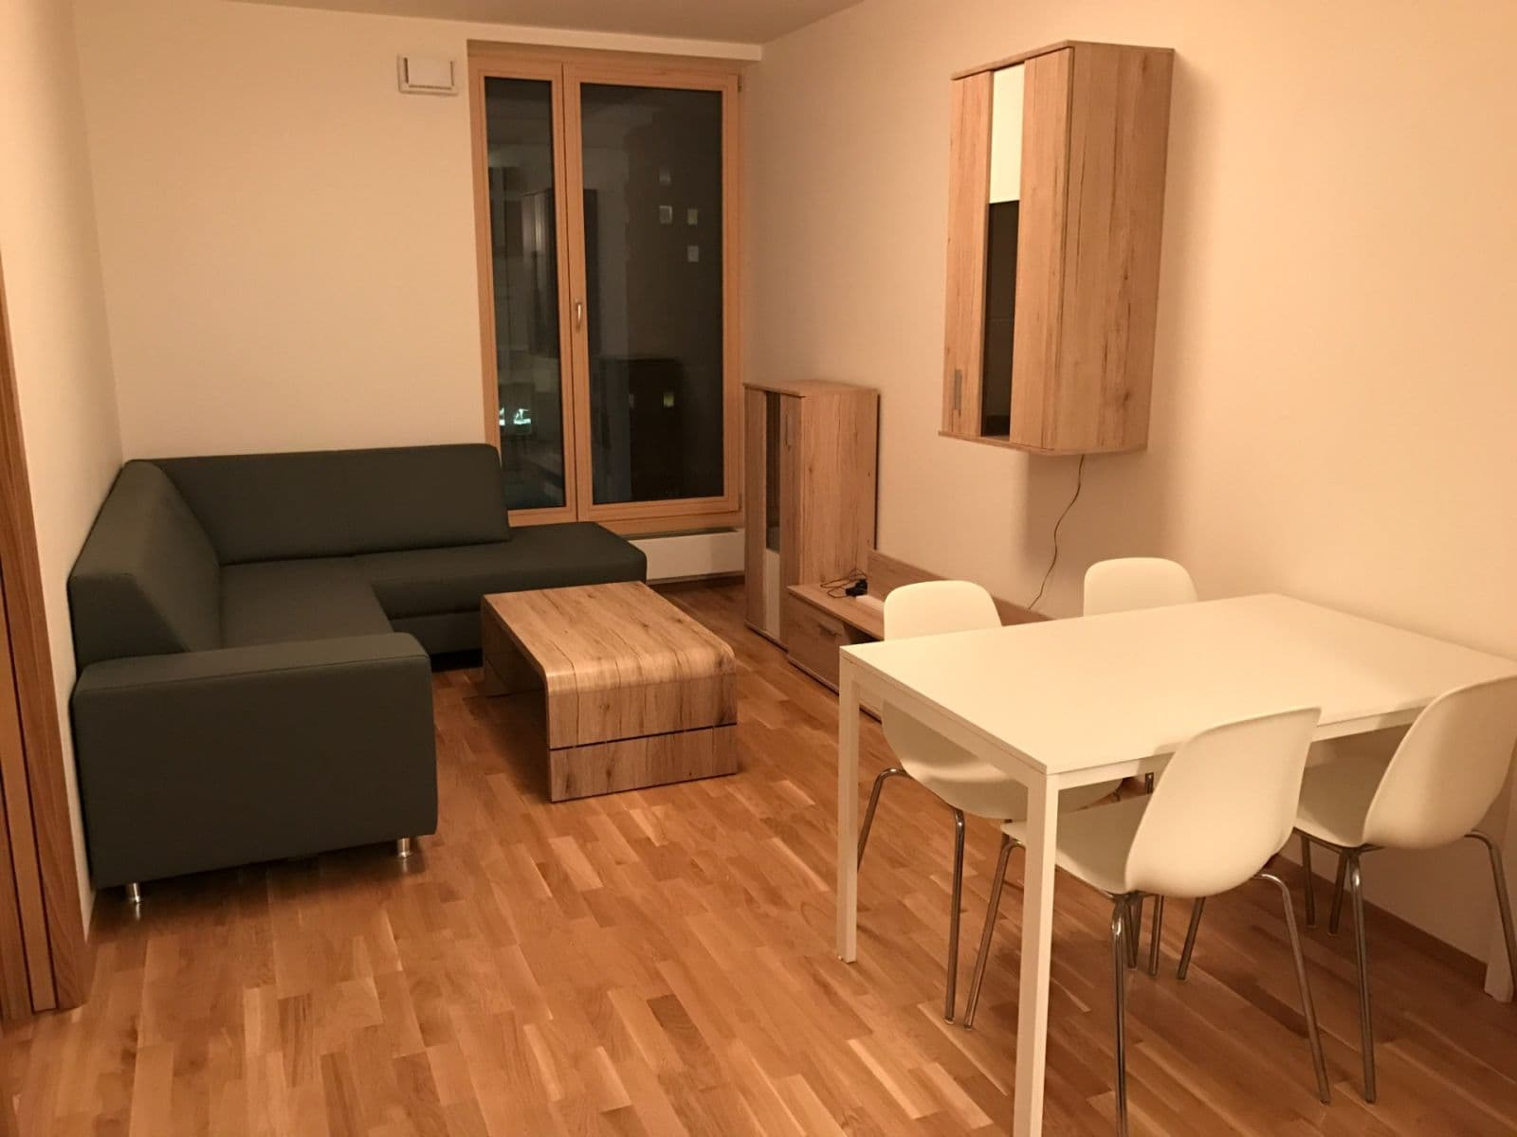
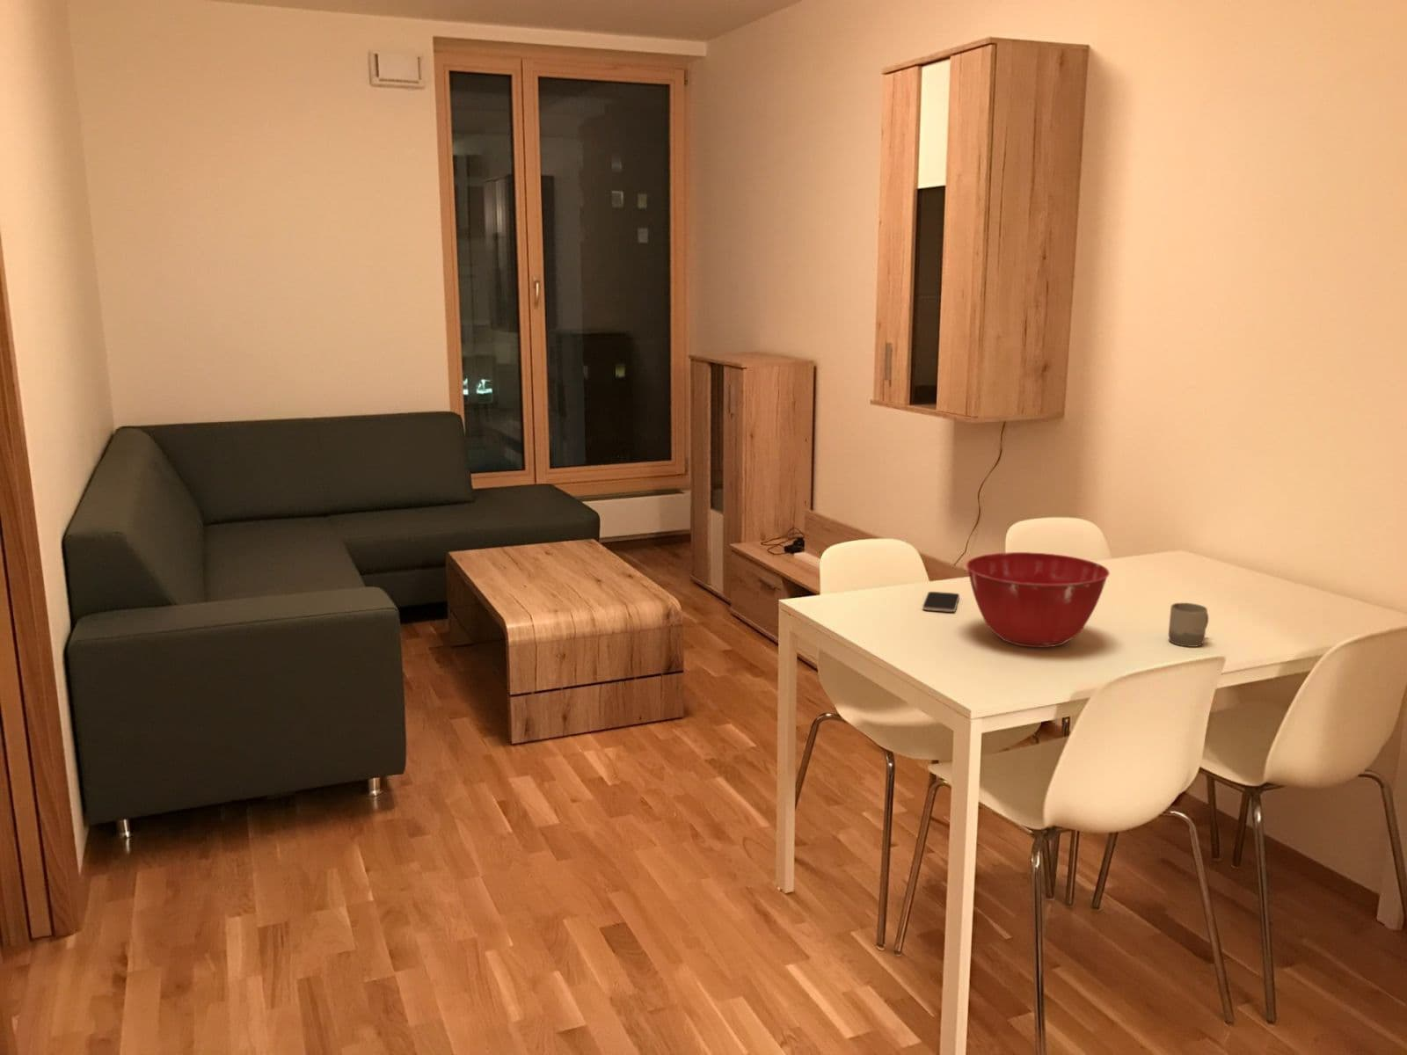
+ smartphone (941, 602)
+ cup (1192, 623)
+ mixing bowl (1034, 602)
